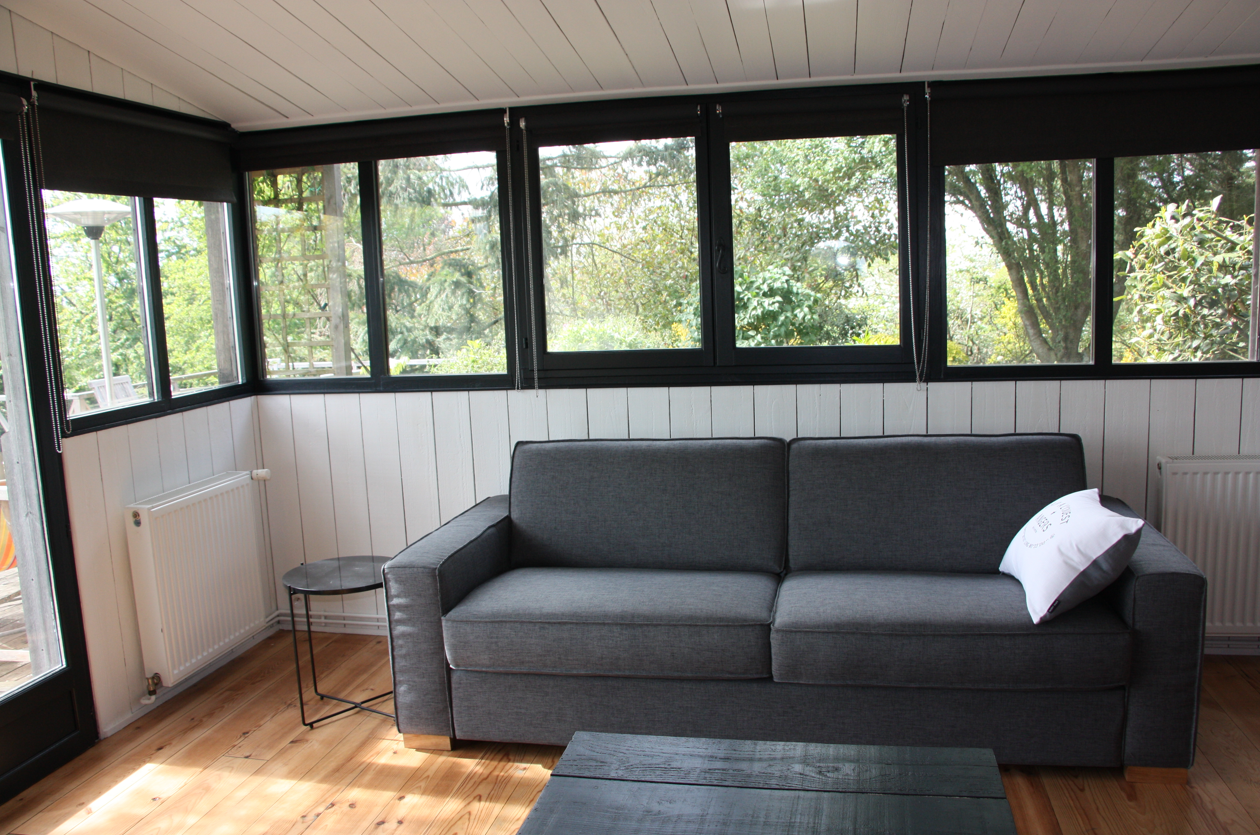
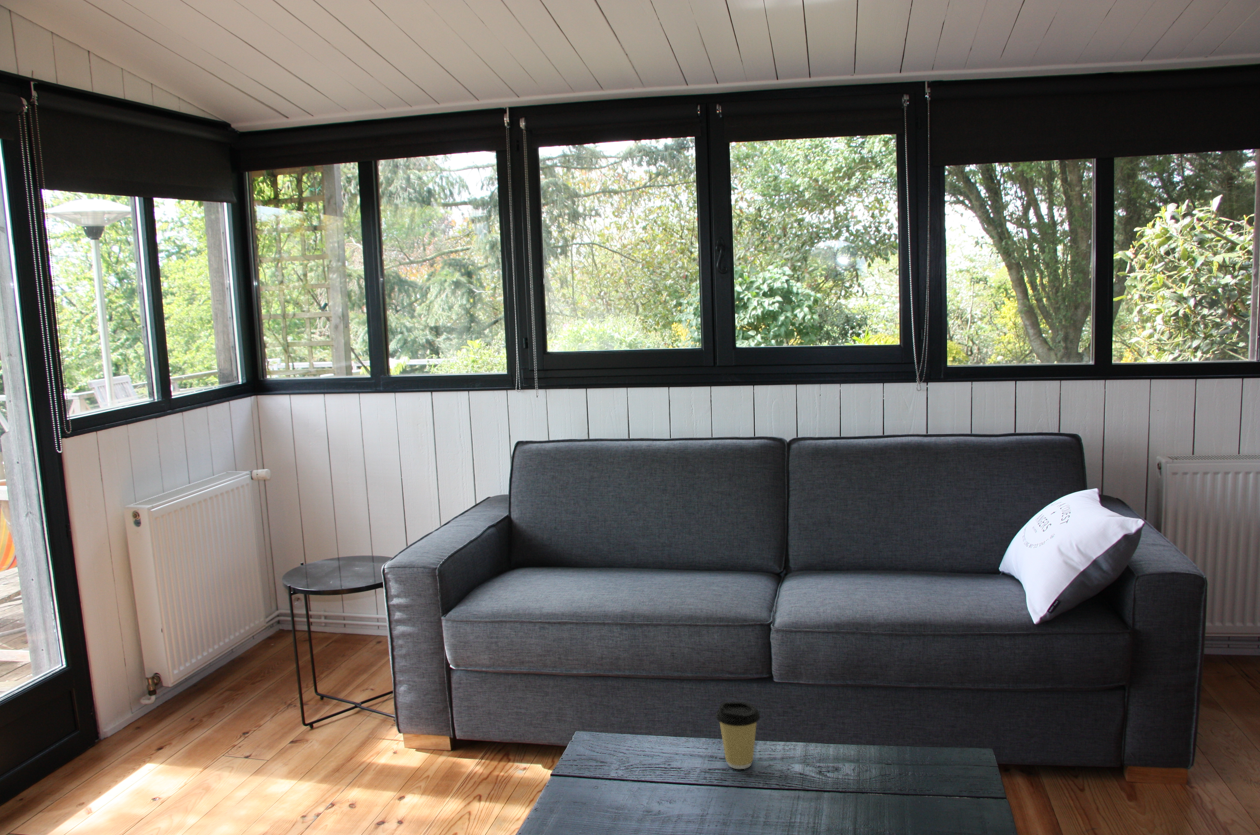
+ coffee cup (738, 735)
